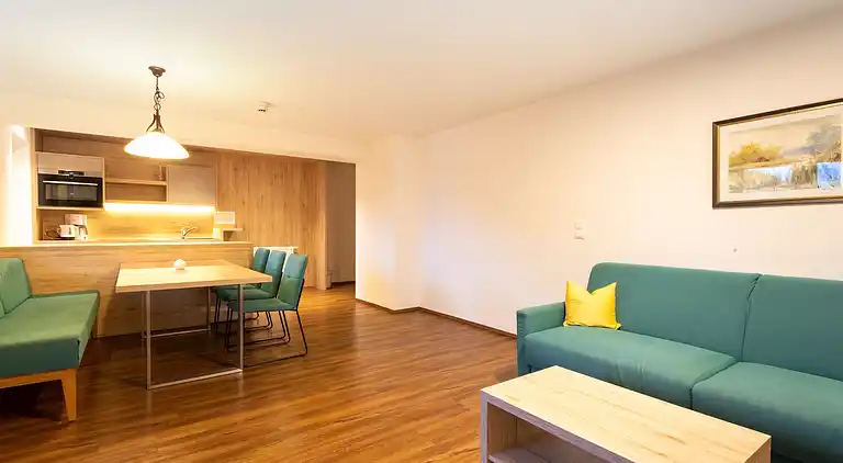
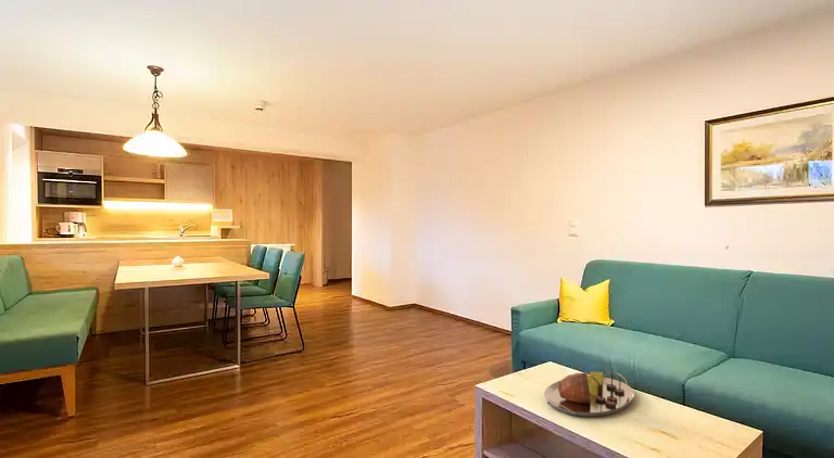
+ serving tray (589, 382)
